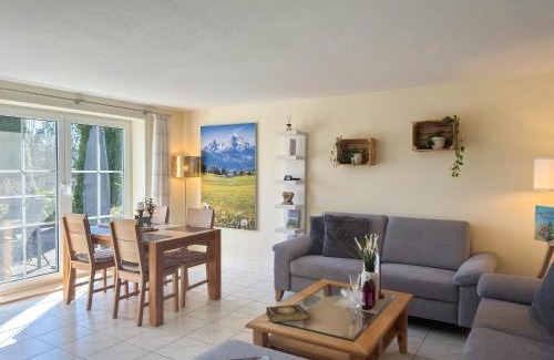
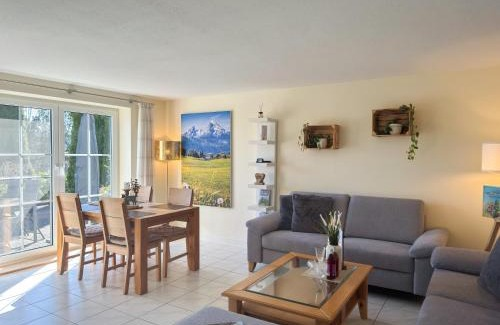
- book (286, 312)
